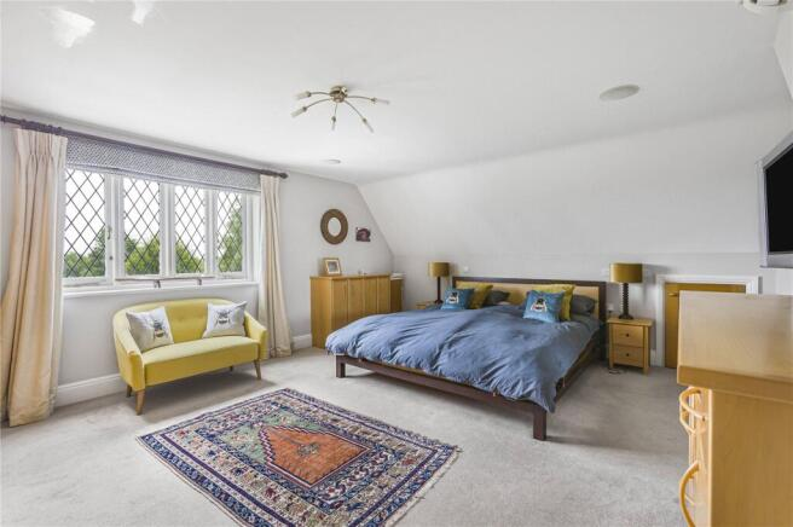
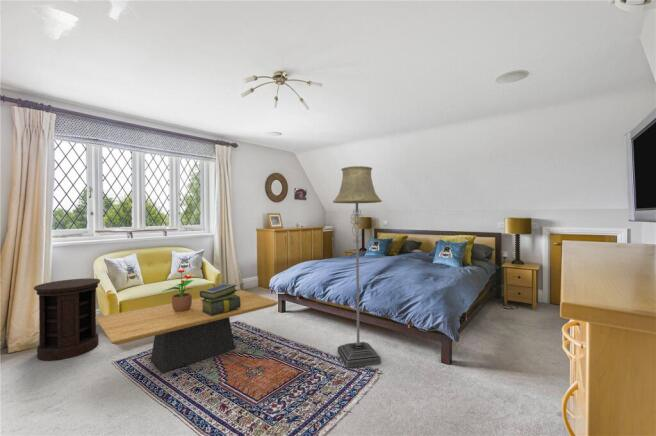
+ potted flower (179, 290)
+ coffee table (194, 331)
+ side table (69, 316)
+ floor lamp (357, 263)
+ stack of books (220, 298)
